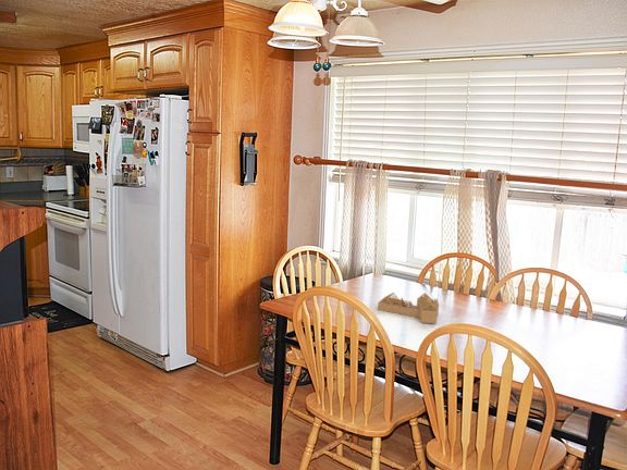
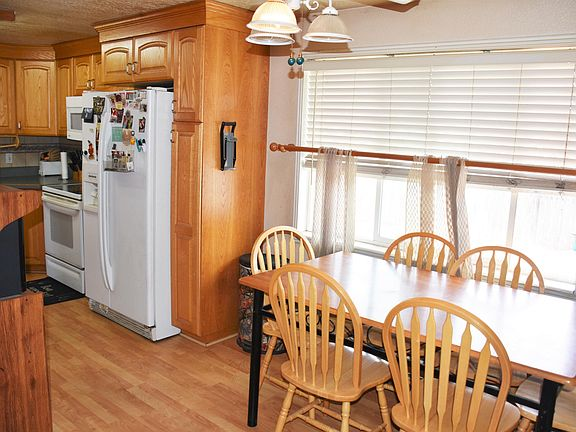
- house frame (407, 302)
